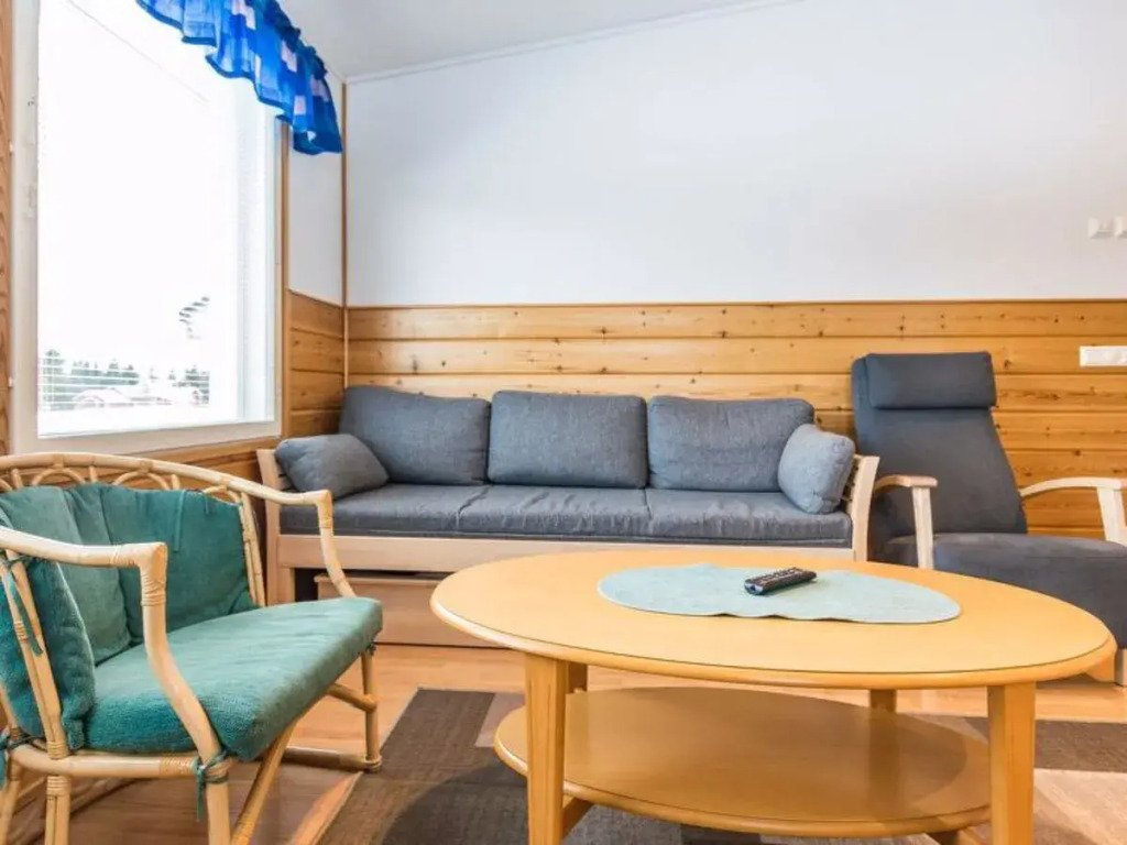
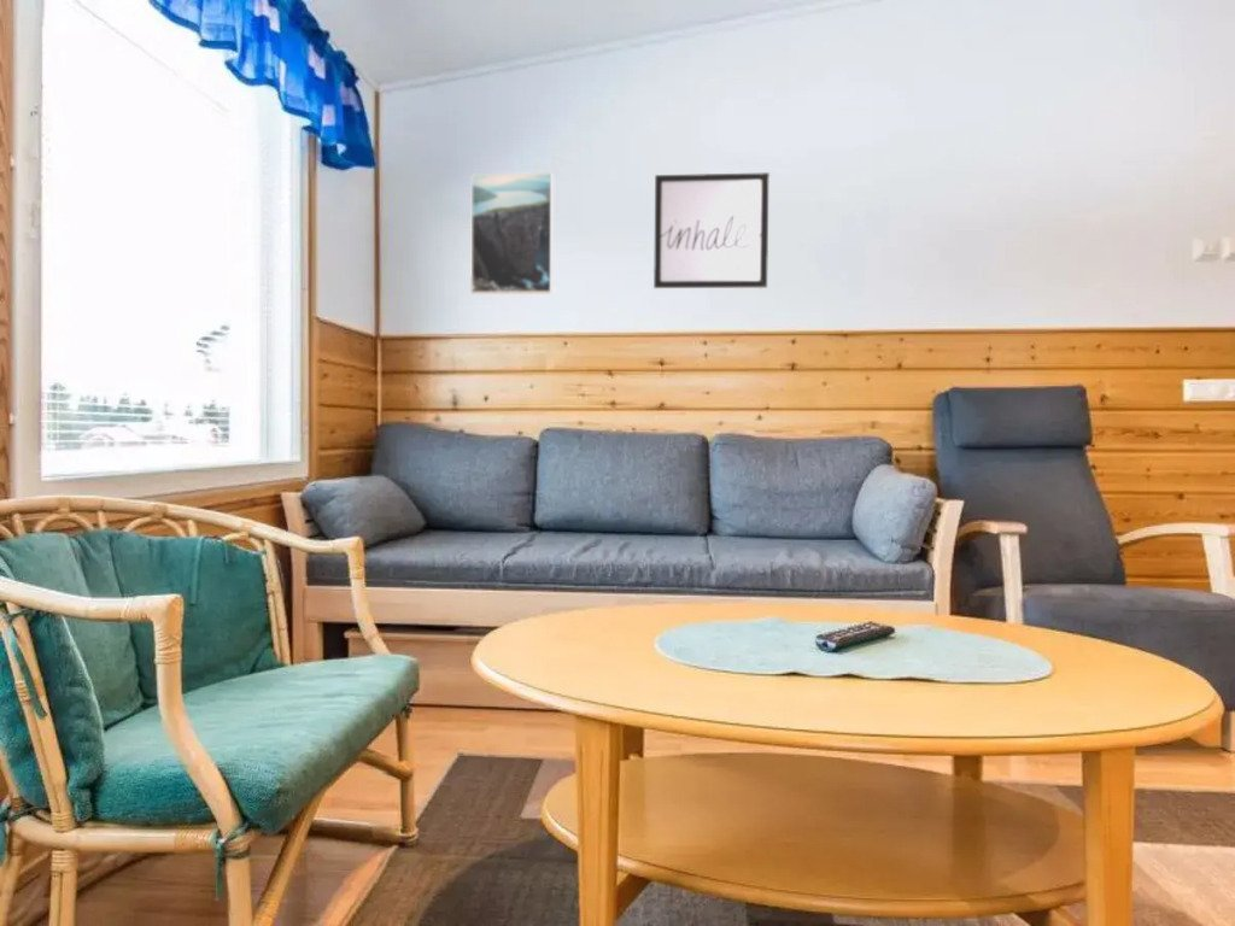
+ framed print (511, 234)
+ wall art (710, 230)
